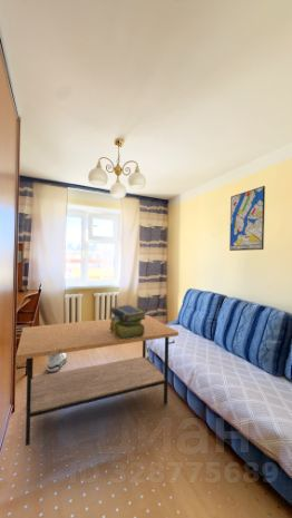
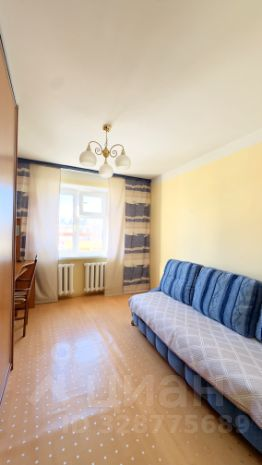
- sneaker (57, 354)
- coffee table (99, 366)
- stack of books (127, 320)
- wall art (245, 221)
